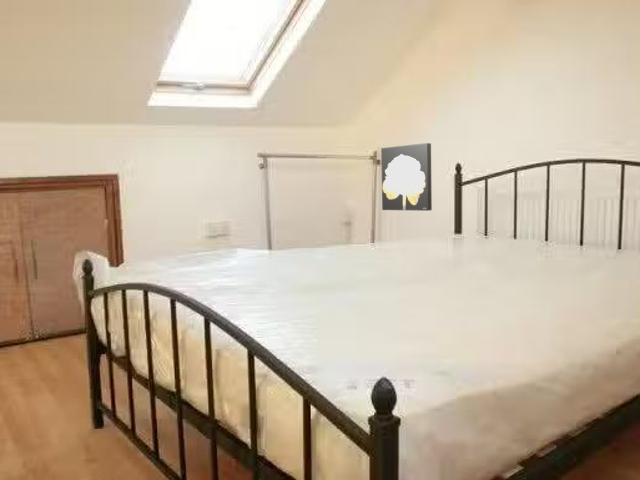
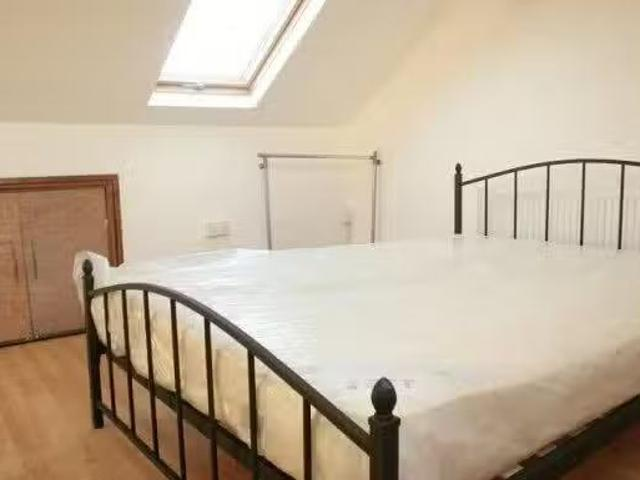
- wall art (405, 178)
